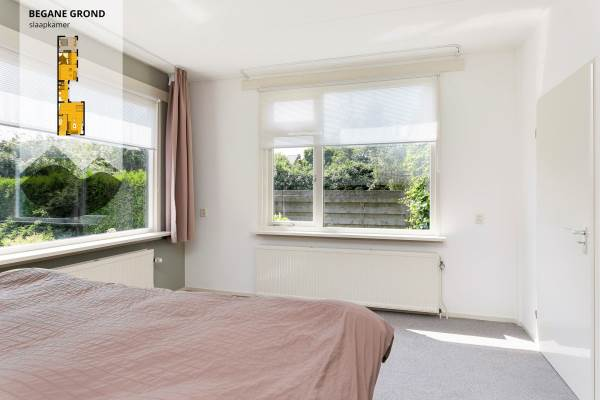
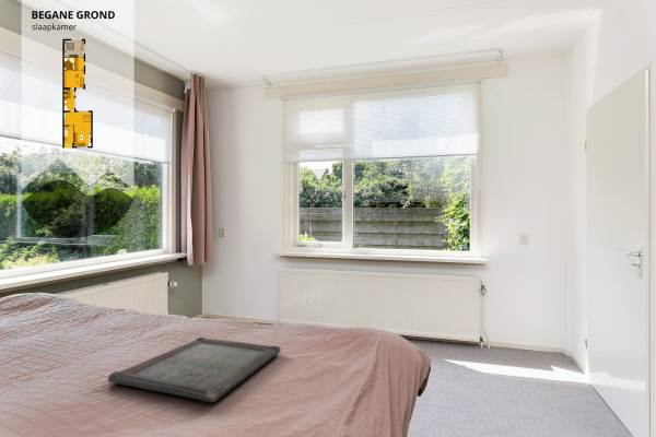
+ serving tray (204, 363)
